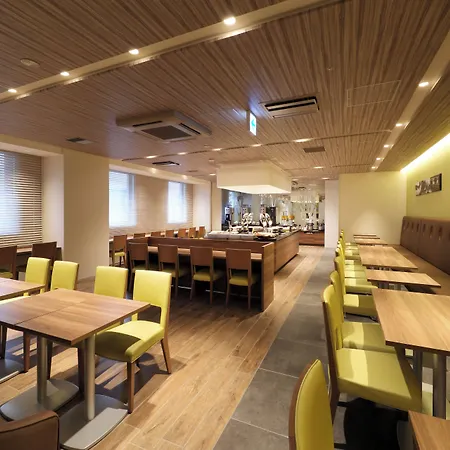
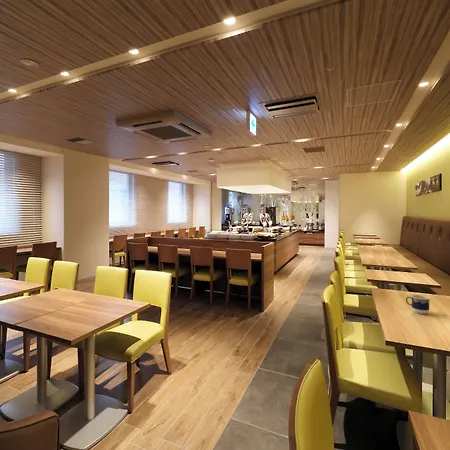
+ cup (417, 304)
